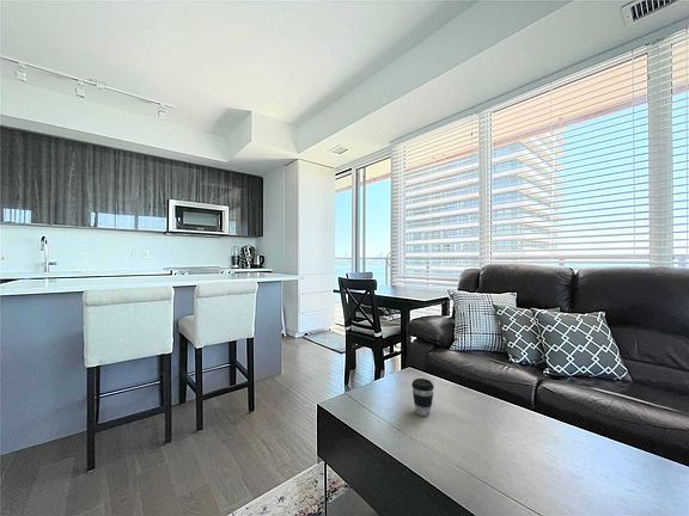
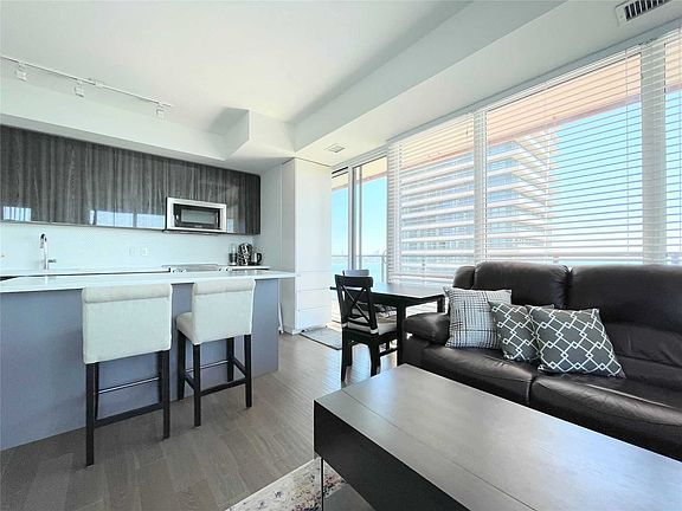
- coffee cup (422, 397)
